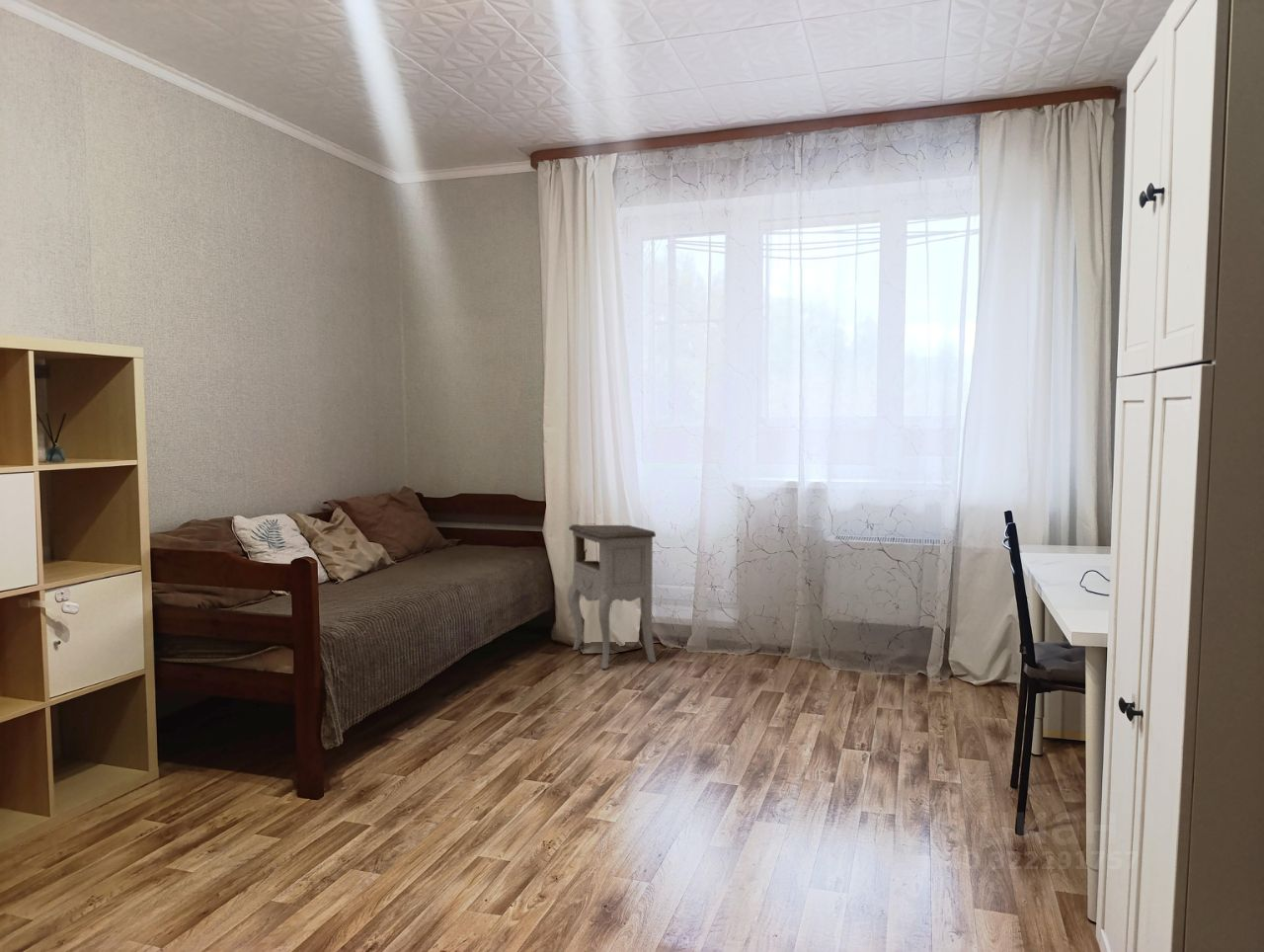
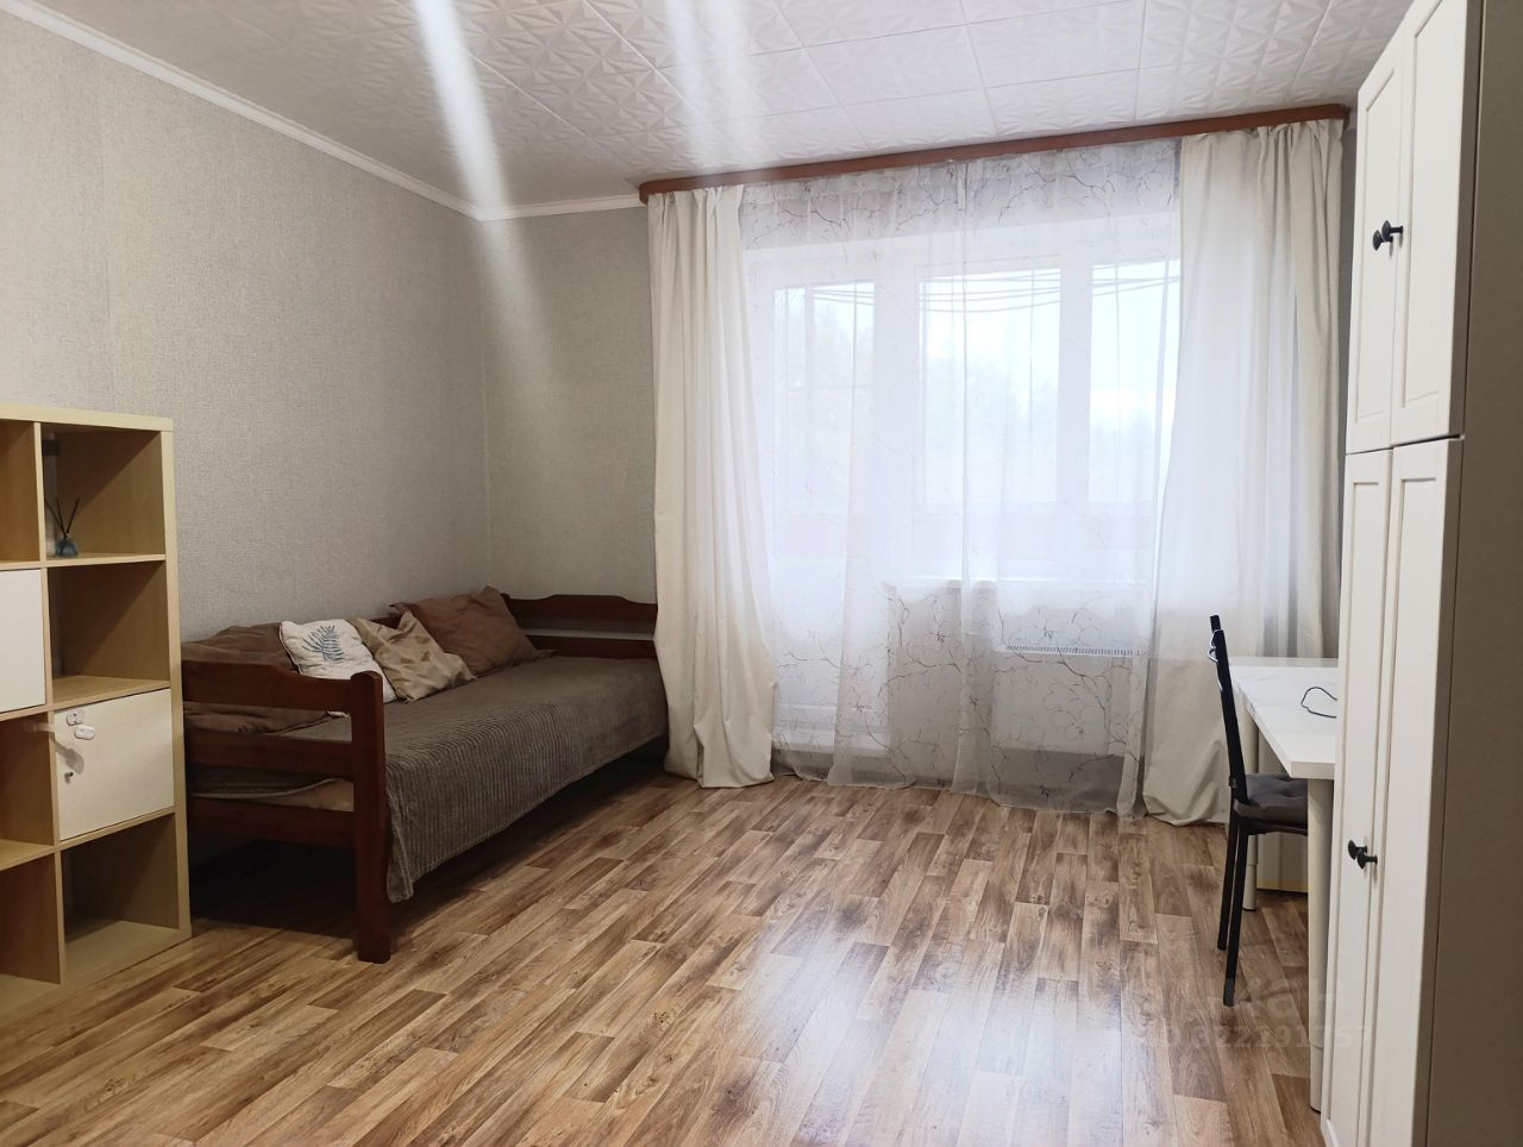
- nightstand (610, 592)
